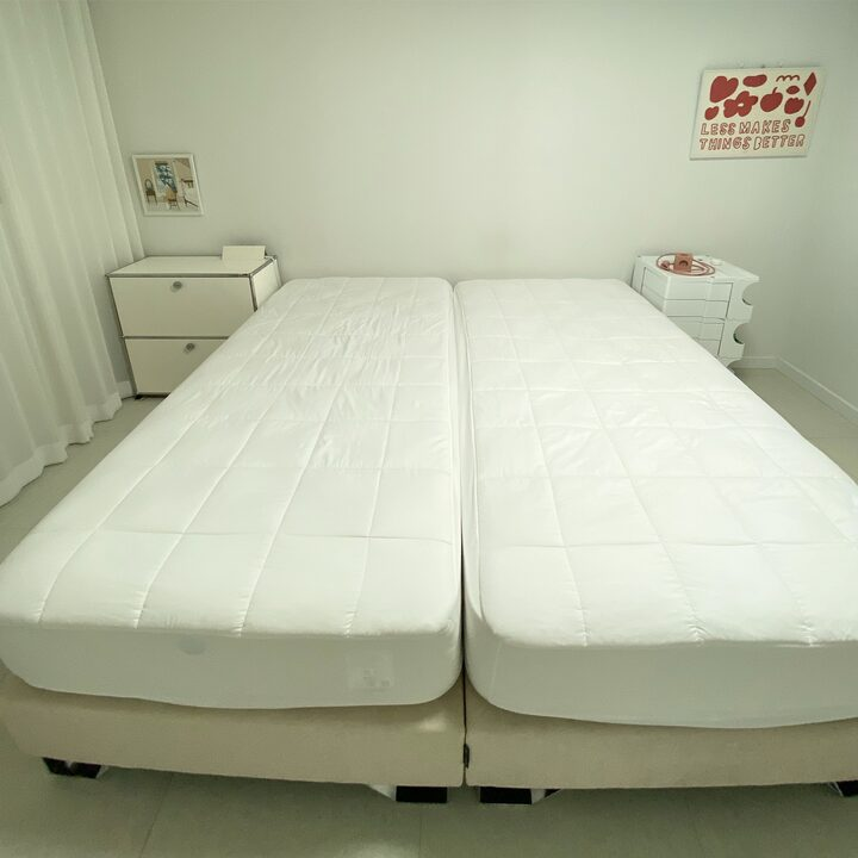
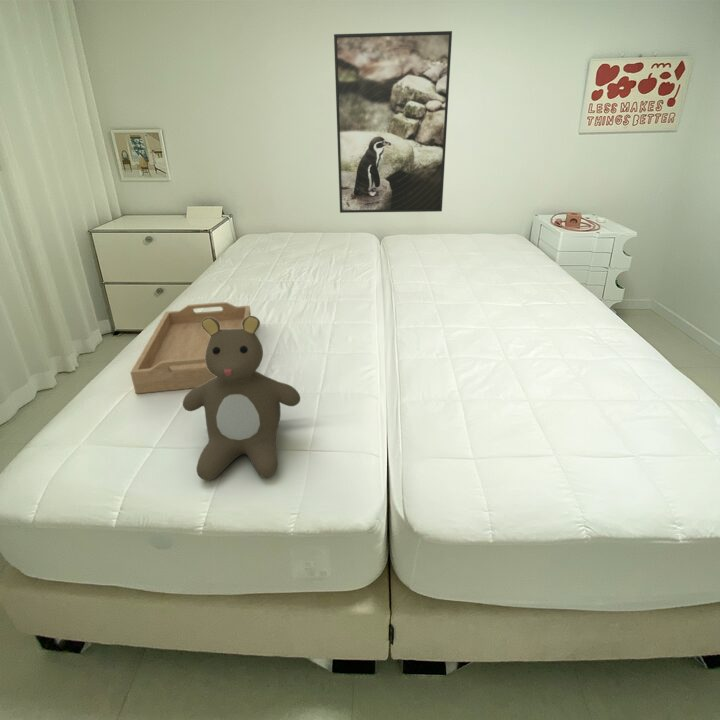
+ teddy bear (235, 394)
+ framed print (391, 129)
+ serving tray (200, 339)
